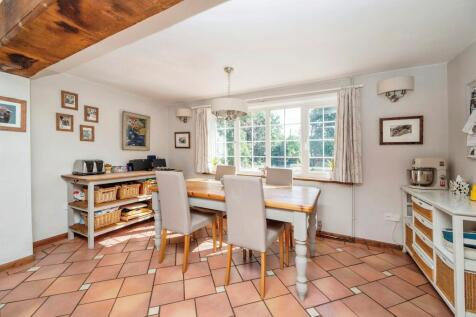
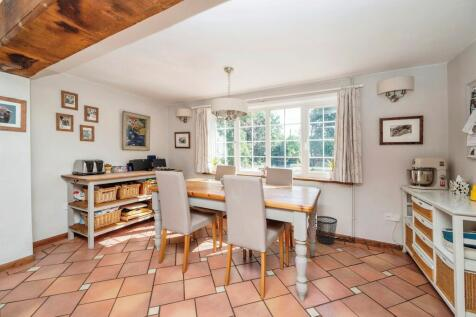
+ wastebasket (325, 229)
